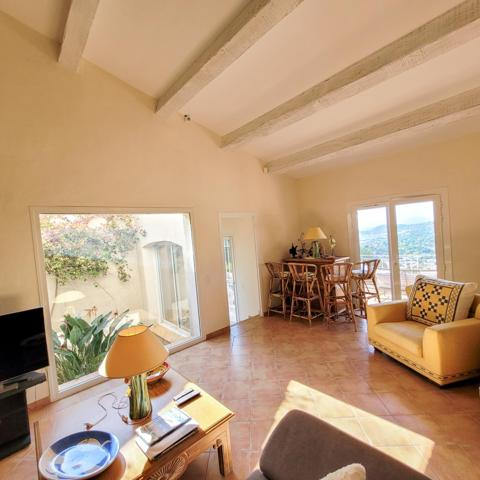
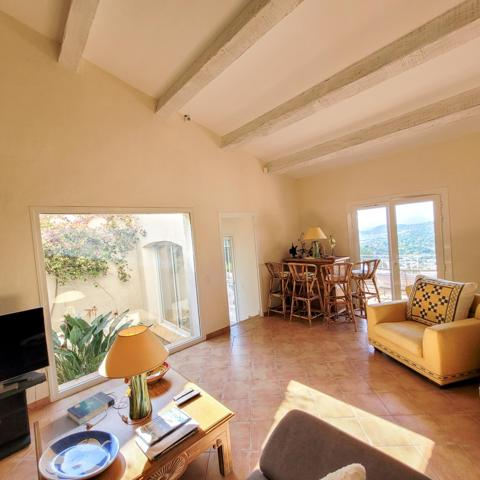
+ book (91, 406)
